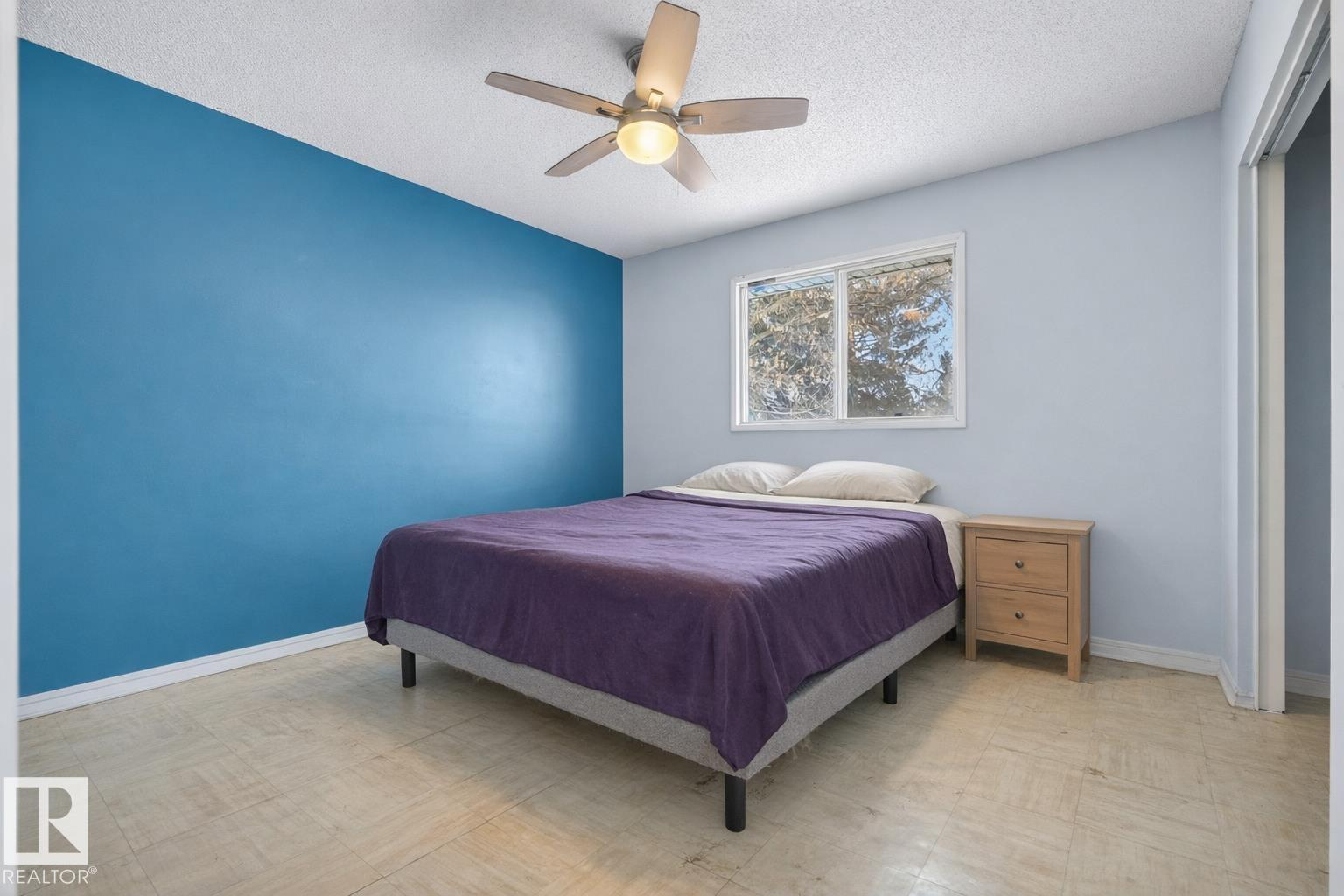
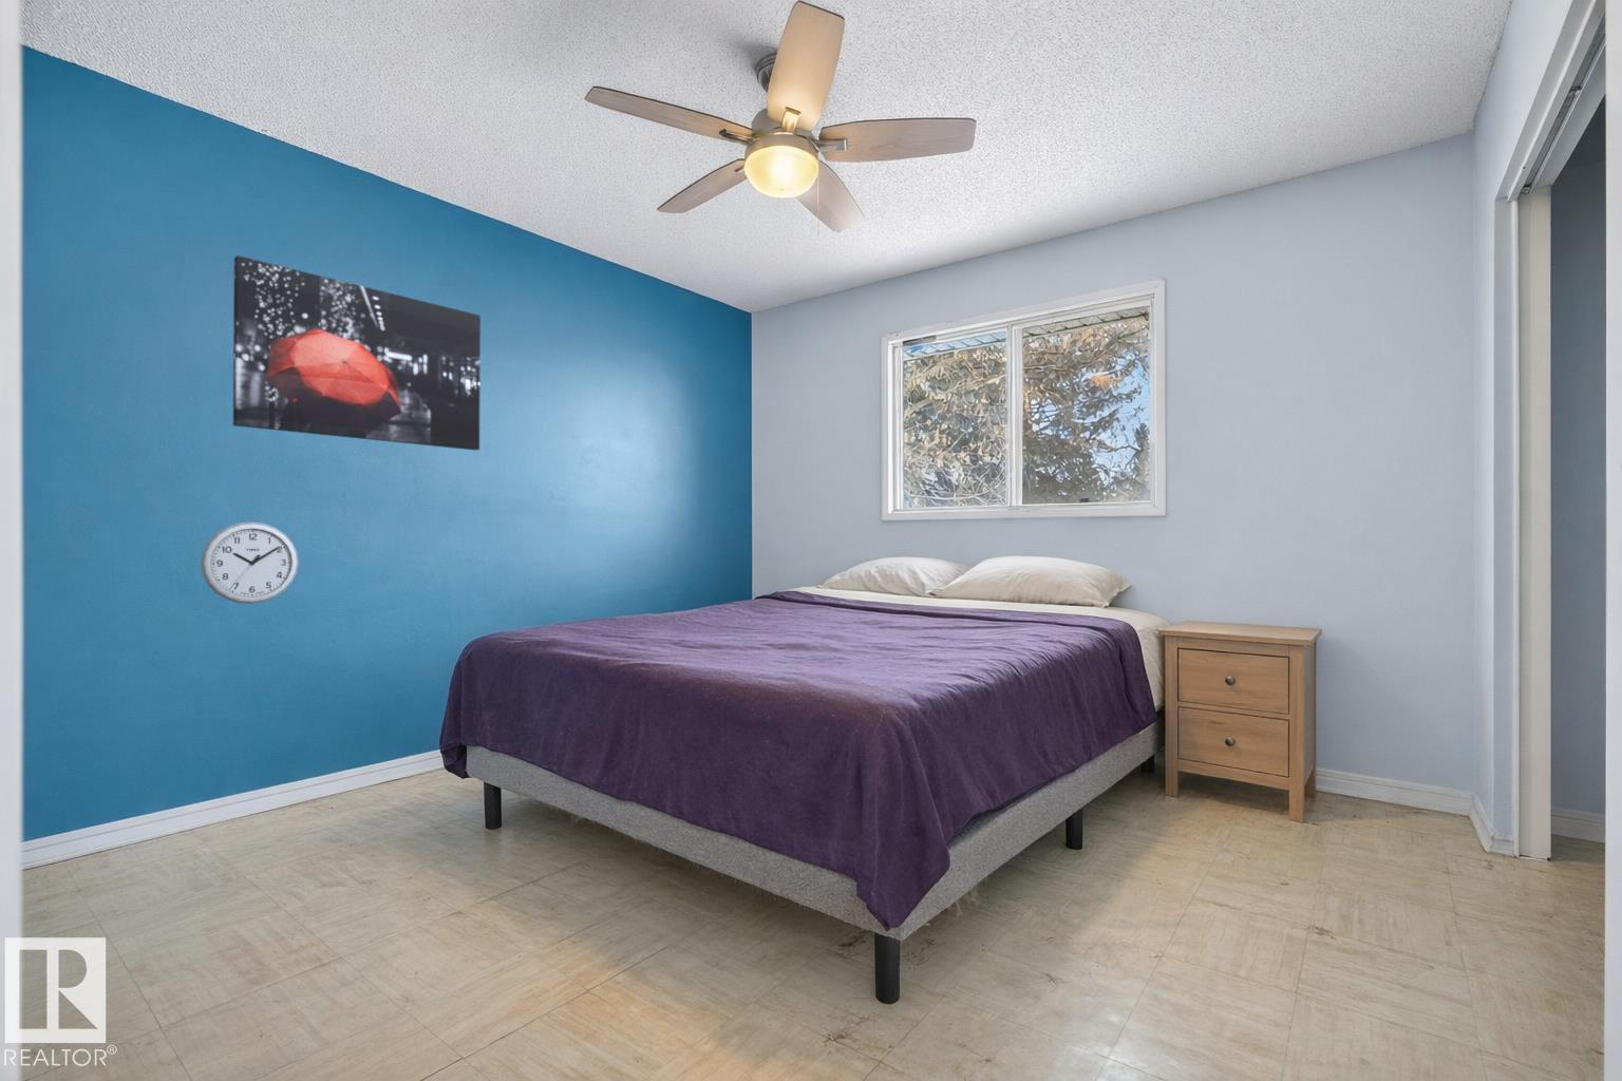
+ wall art (369, 364)
+ wall clock (251, 562)
